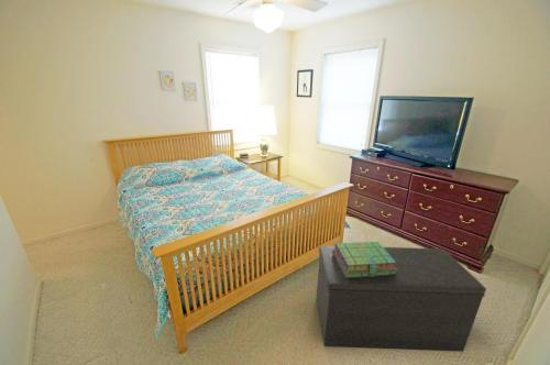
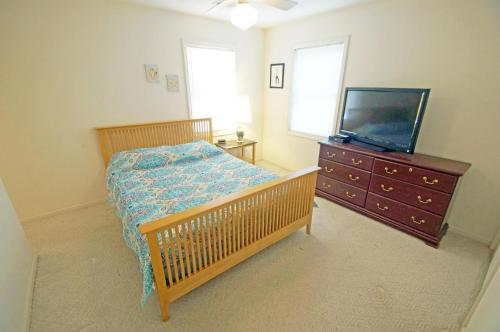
- bench (386, 294)
- stack of books (363, 257)
